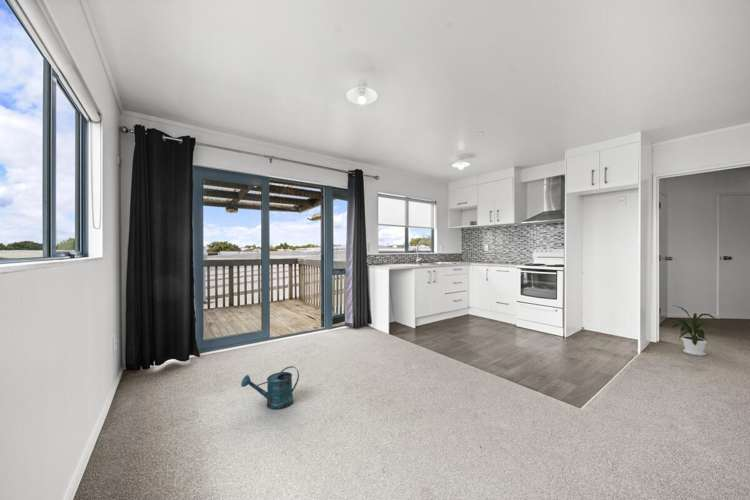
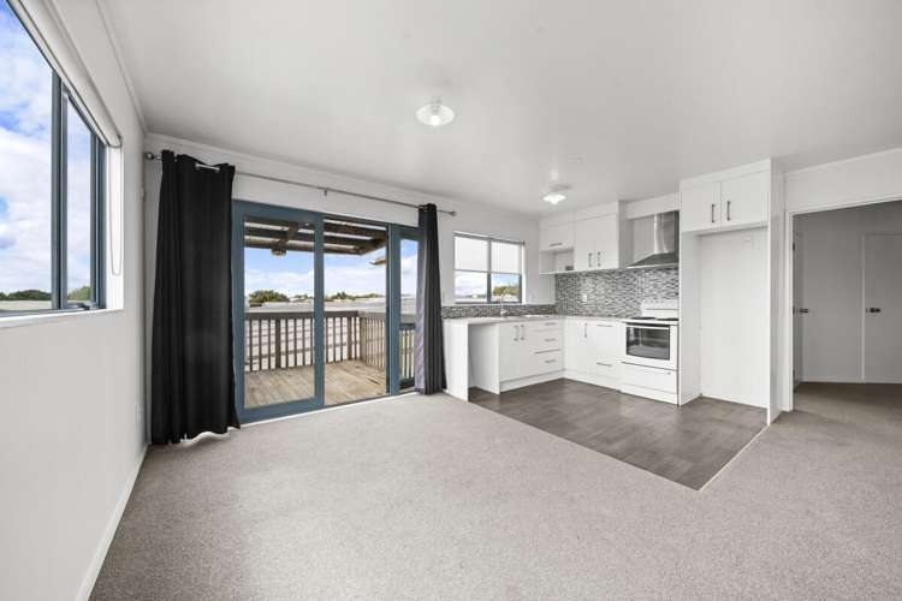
- house plant (691, 330)
- watering can (271, 387)
